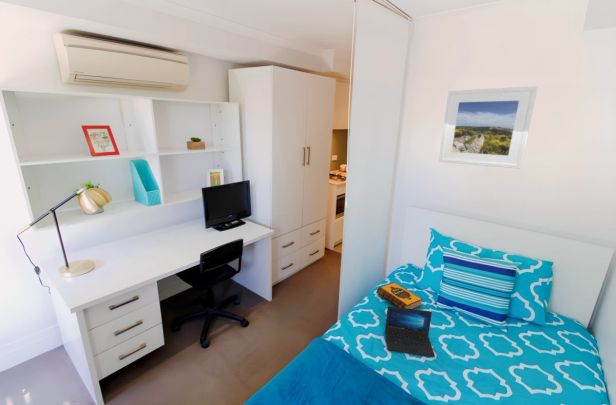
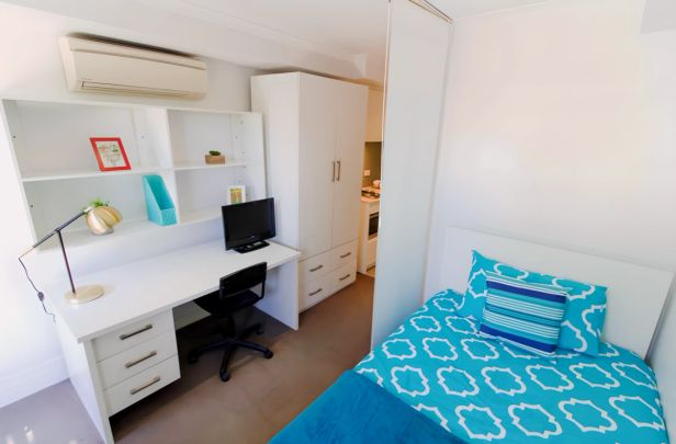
- laptop (410, 330)
- hardback book (398, 296)
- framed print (483, 128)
